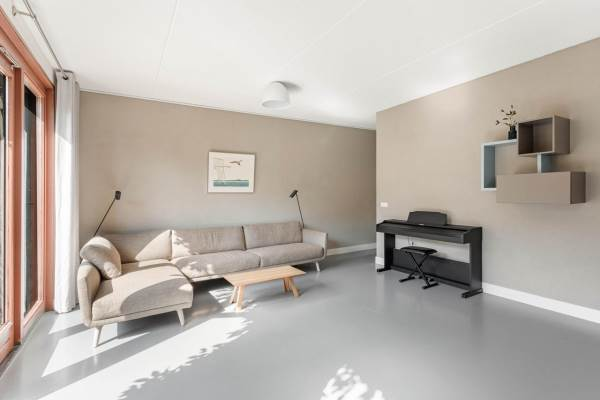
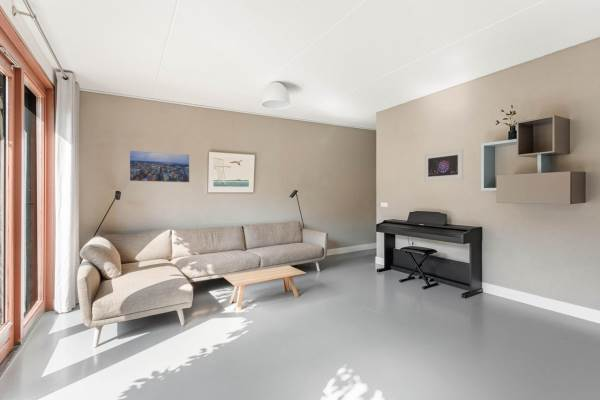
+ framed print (160, 167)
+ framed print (442, 166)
